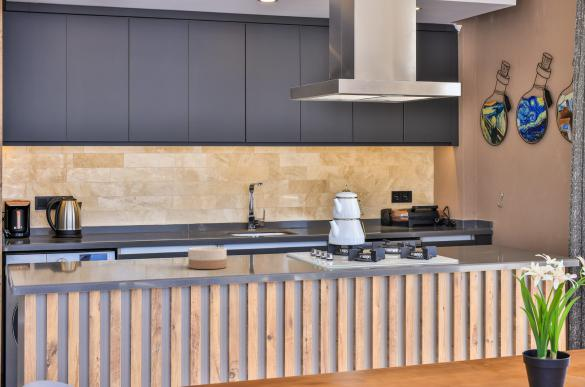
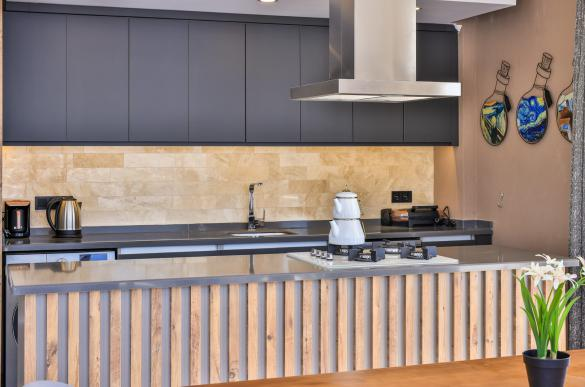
- bowl (207, 257)
